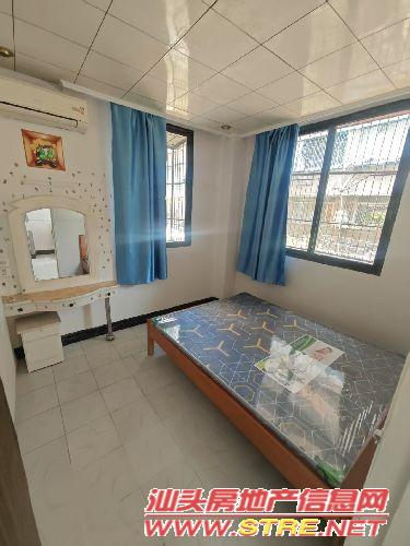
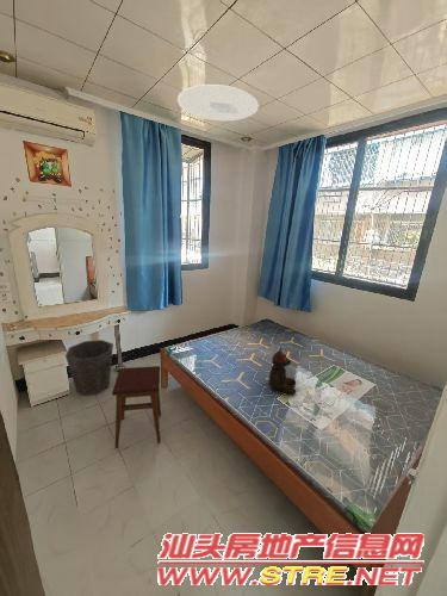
+ ceiling light (218, 100)
+ waste bin (92, 367)
+ stool (138, 404)
+ teddy bear (284, 368)
